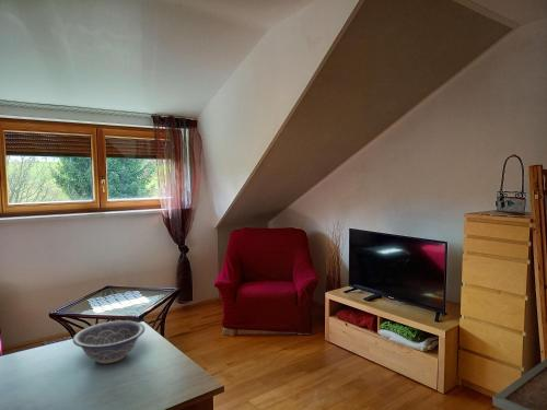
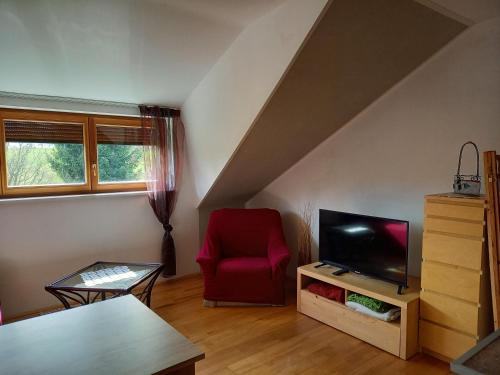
- decorative bowl (110, 344)
